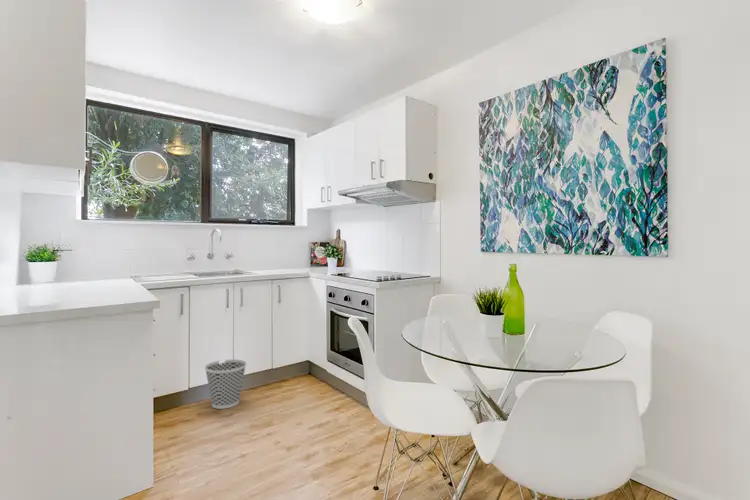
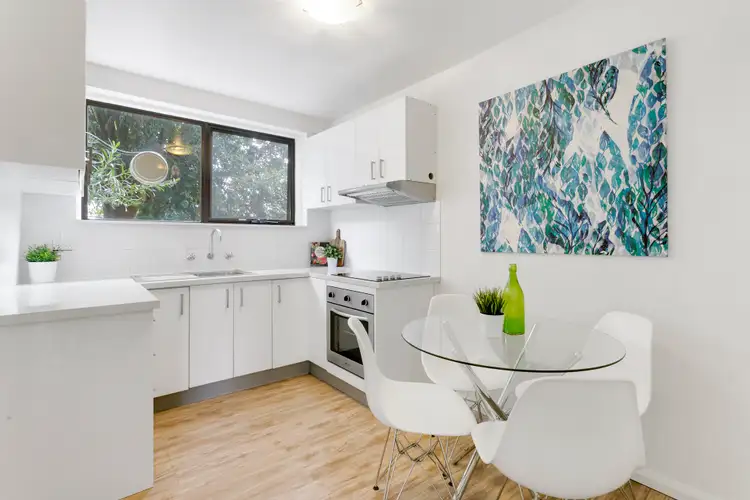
- wastebasket (225, 384)
